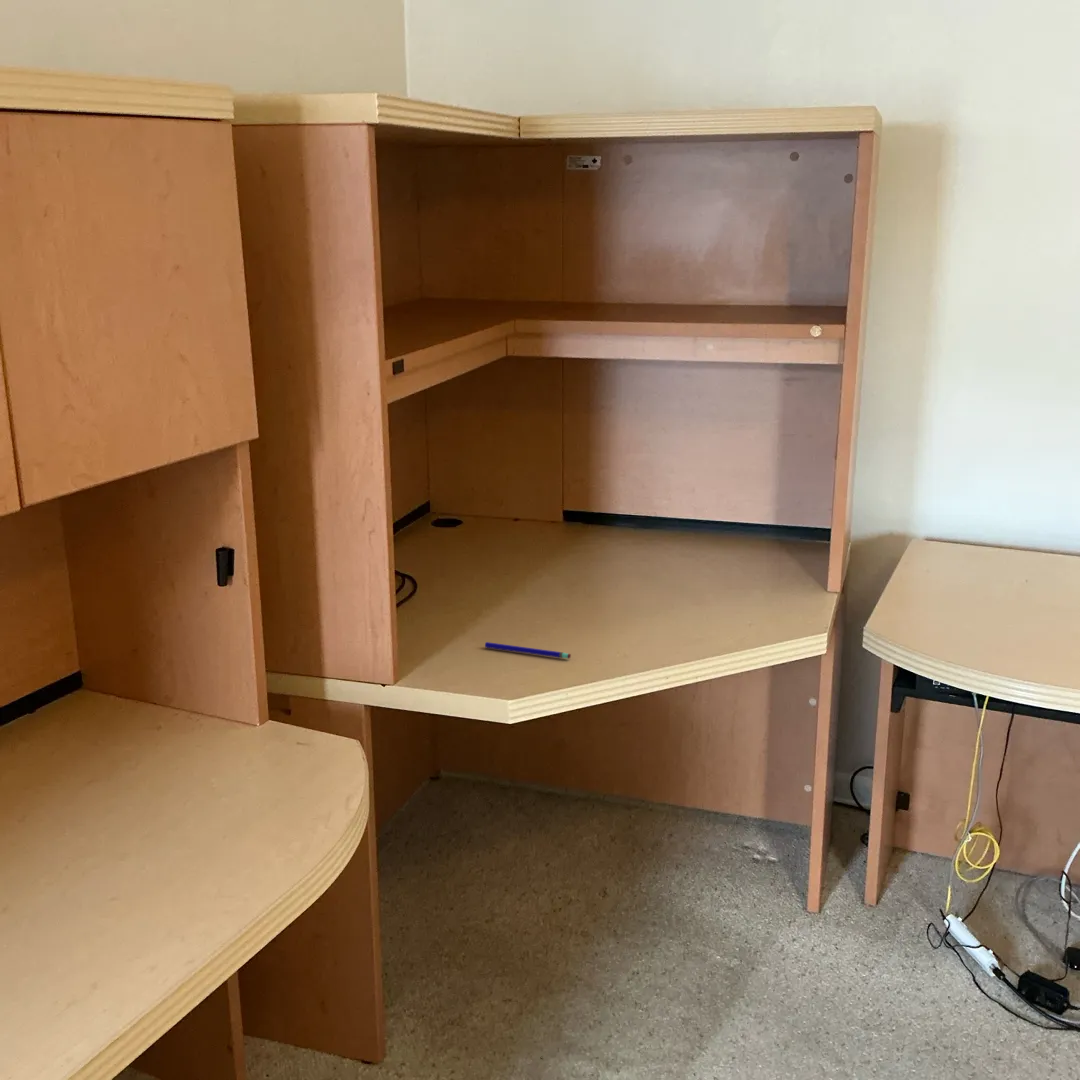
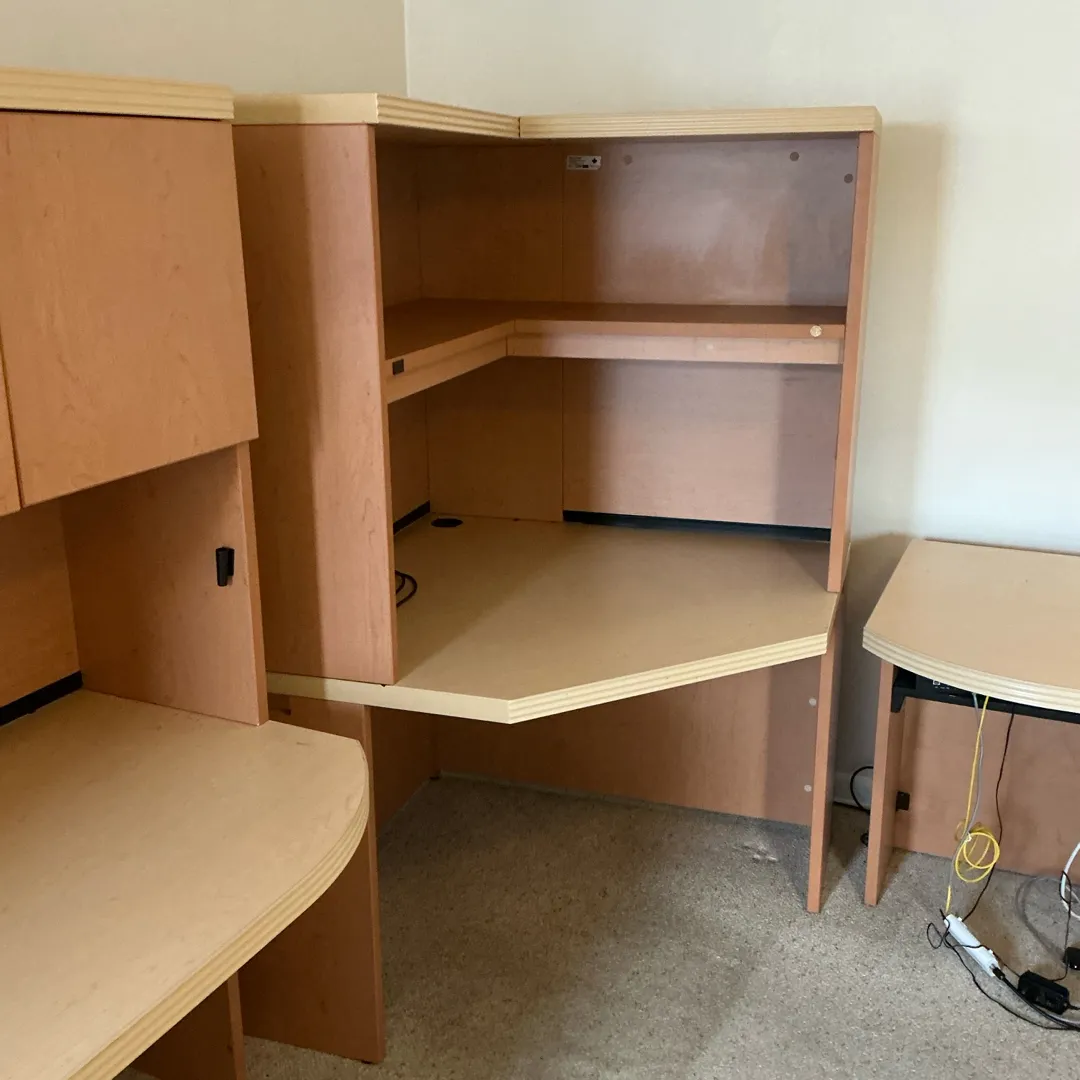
- pen (527, 650)
